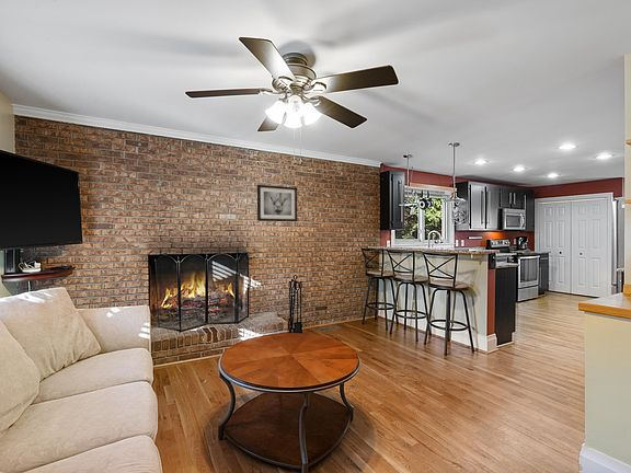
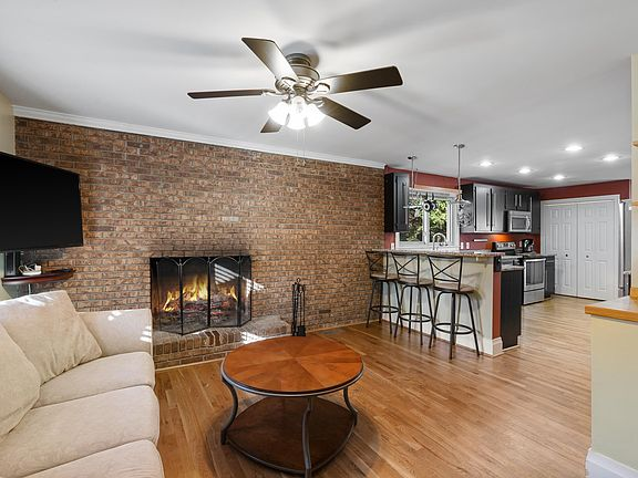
- wall art (277, 204)
